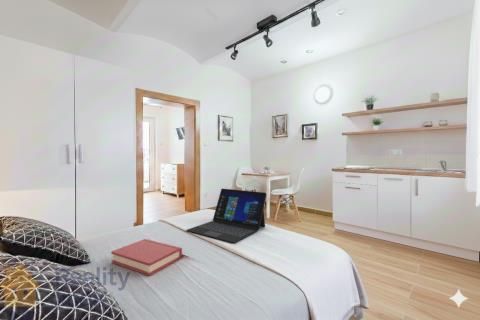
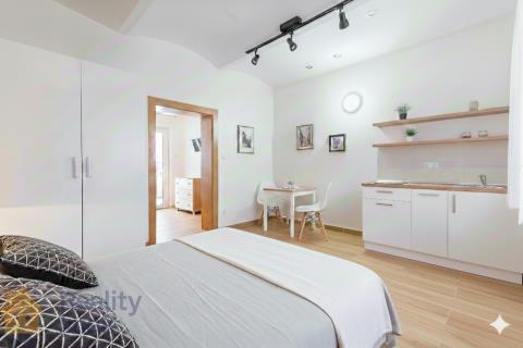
- hardback book (147, 254)
- laptop (227, 211)
